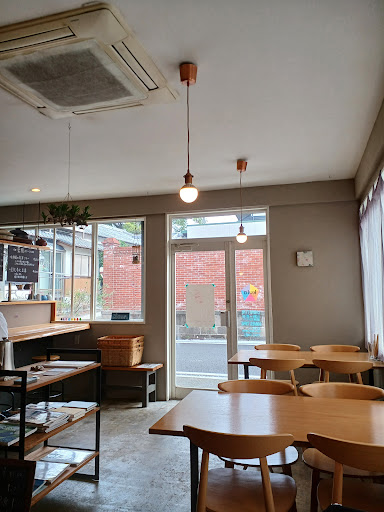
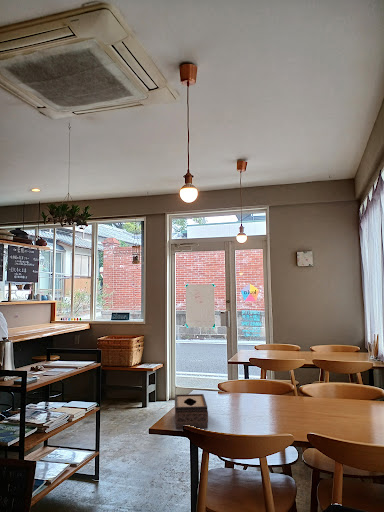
+ tissue box (190, 410)
